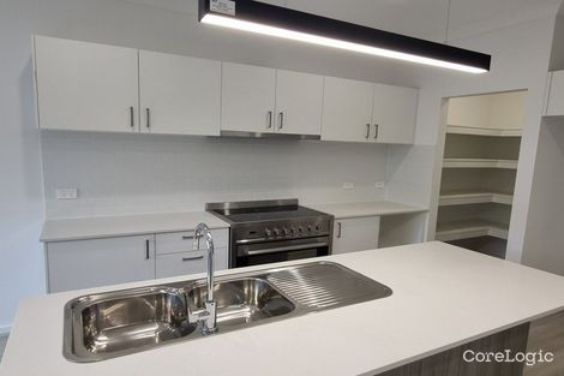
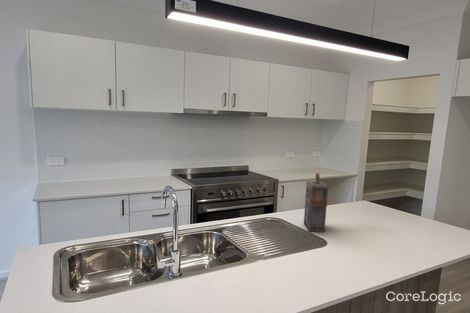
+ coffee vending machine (315, 200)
